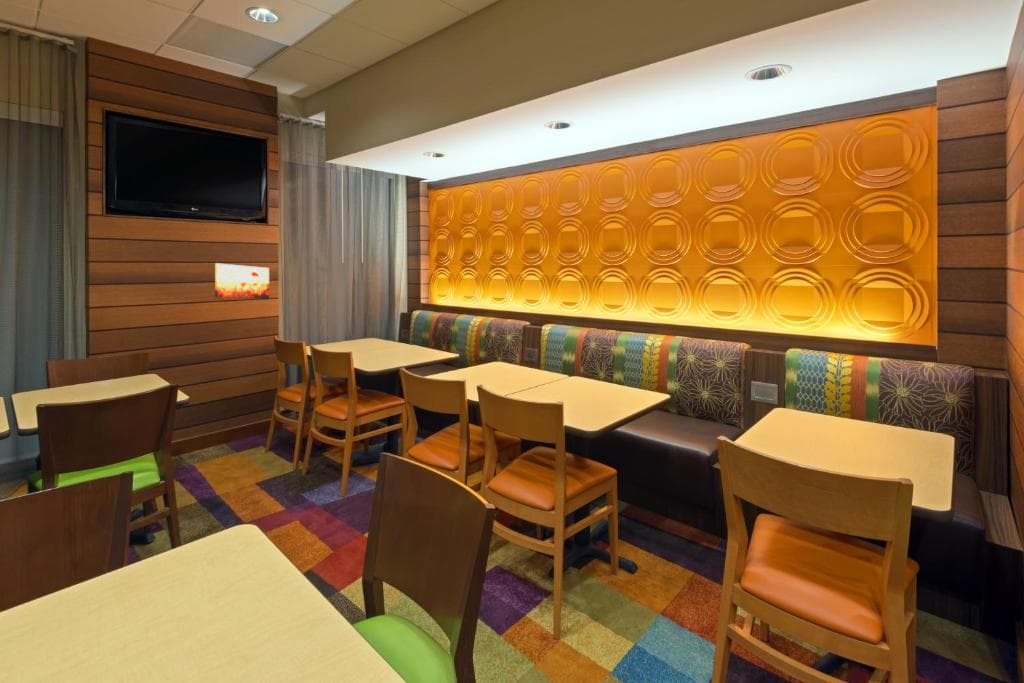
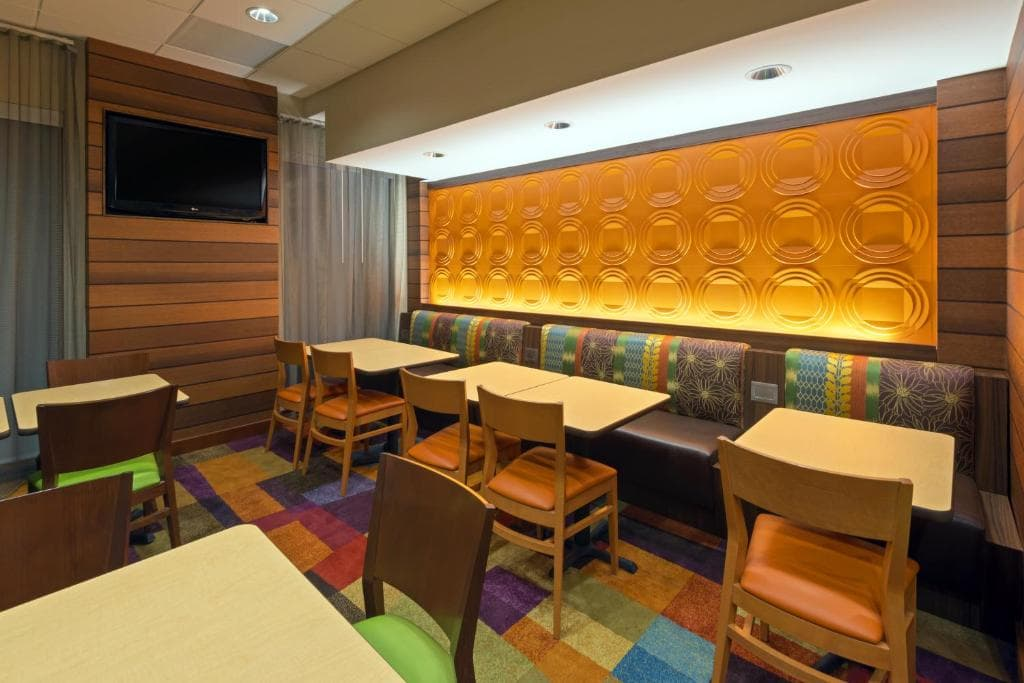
- wall art (243, 282)
